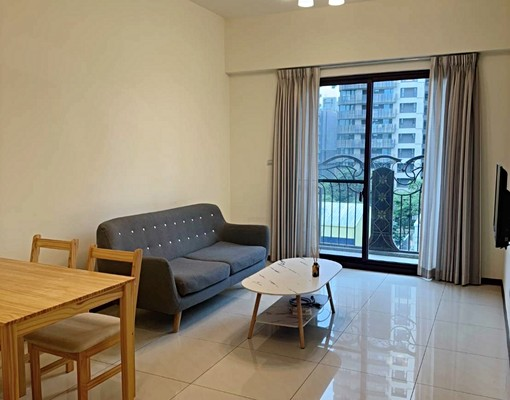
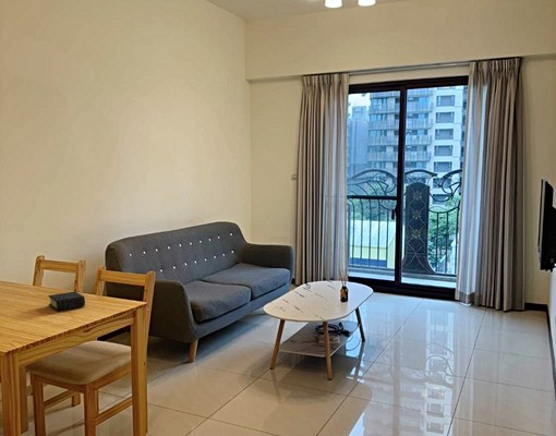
+ book (67, 301)
